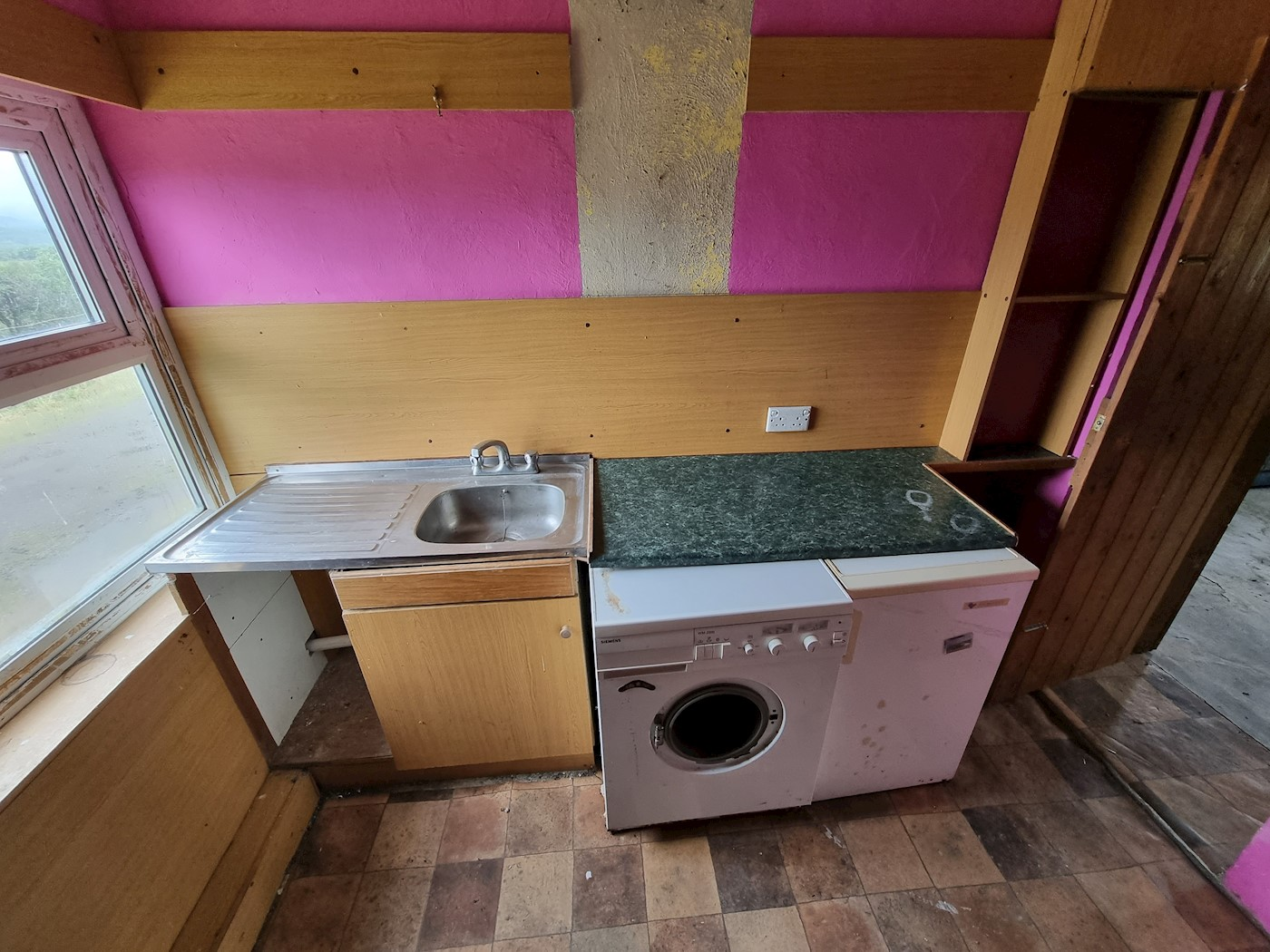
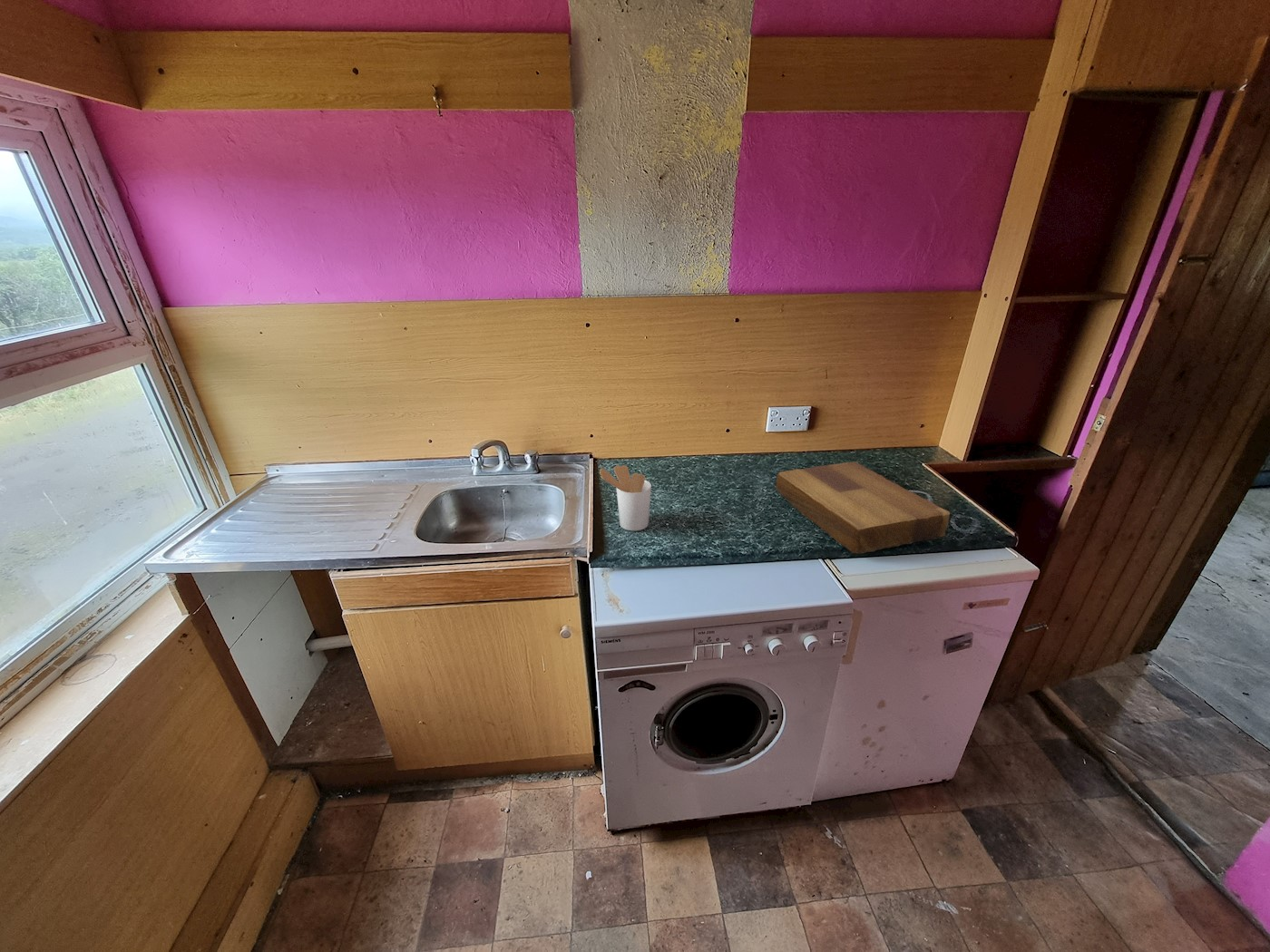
+ utensil holder (624, 496)
+ cutting board (855, 500)
